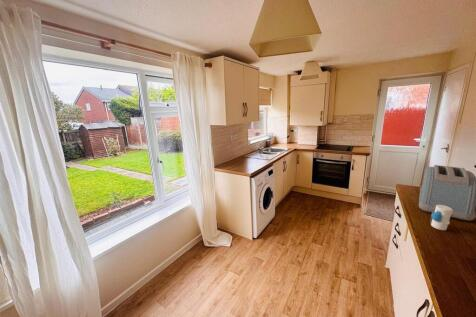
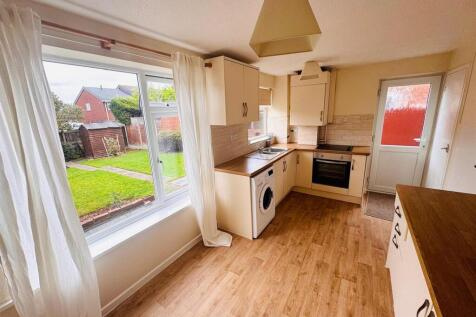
- toy (438, 217)
- toaster (446, 186)
